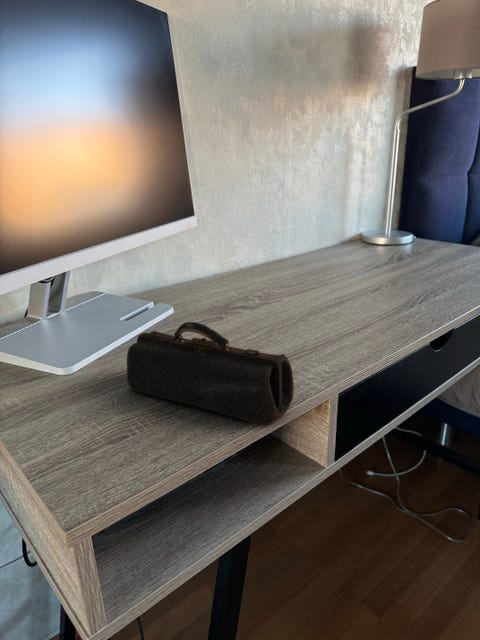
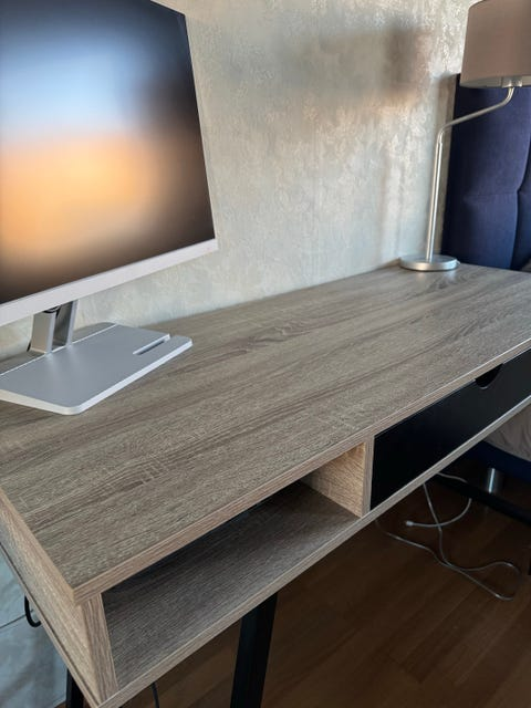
- pencil case (204, 358)
